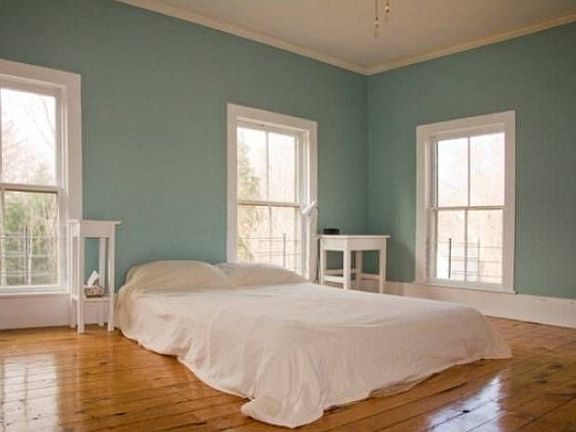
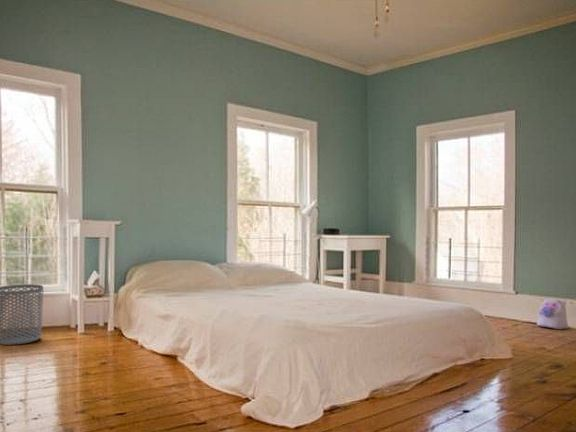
+ plush toy (552, 313)
+ waste bin (18, 313)
